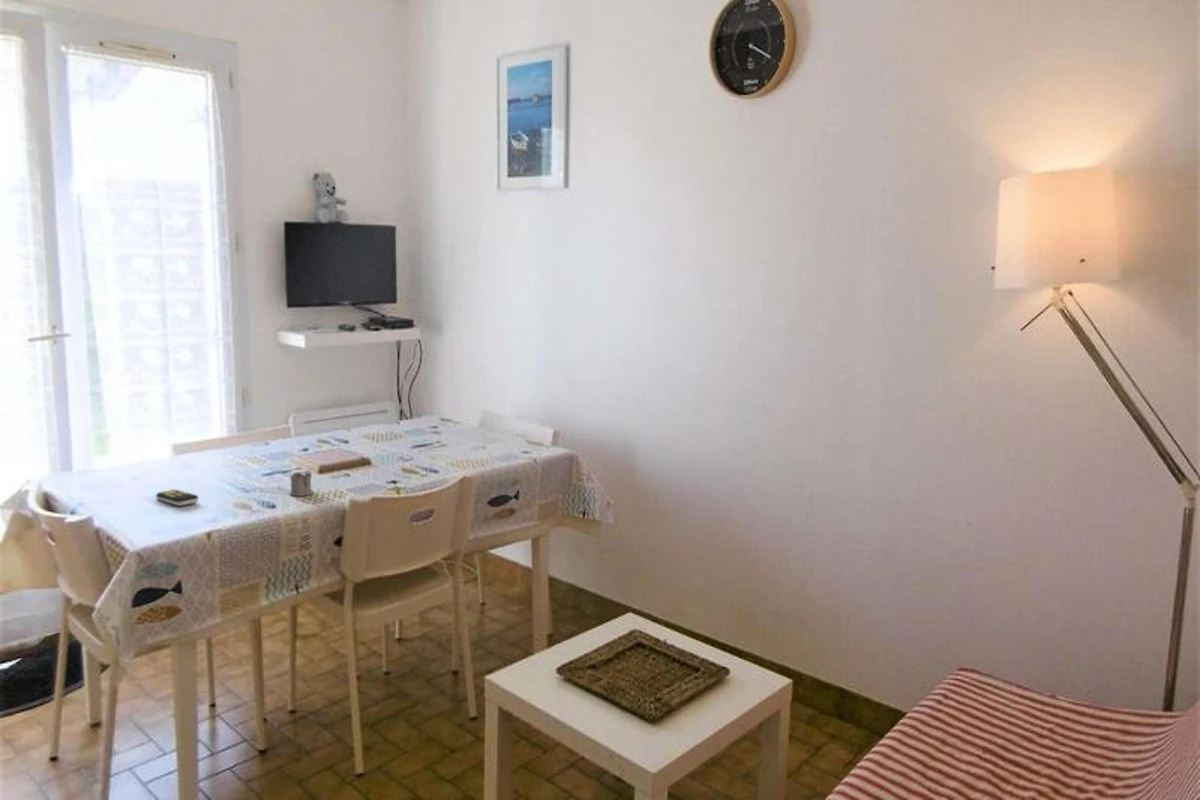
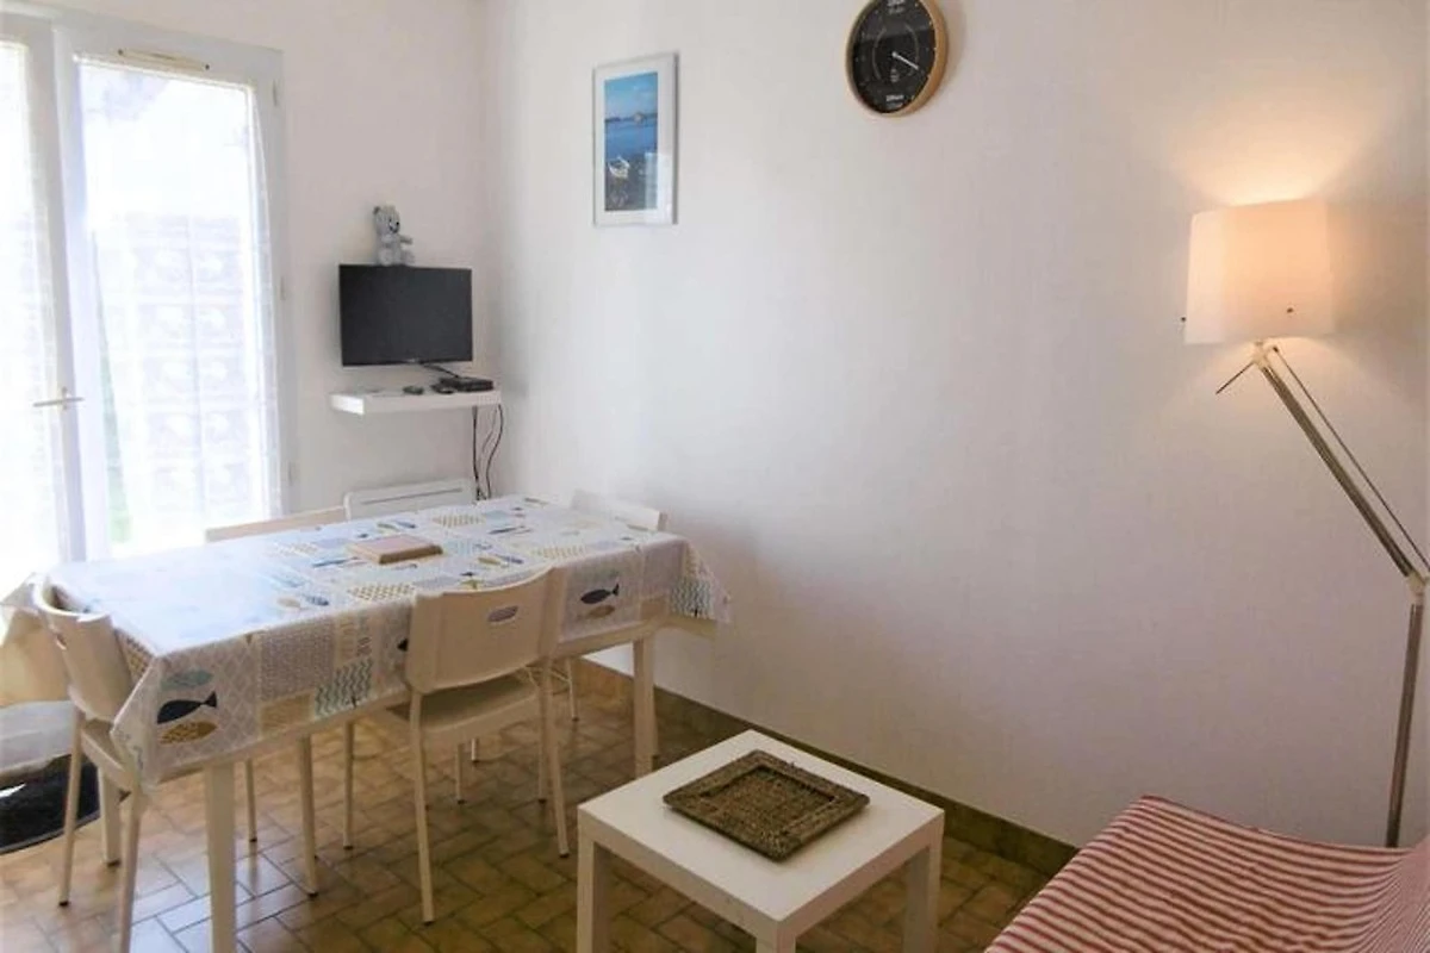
- tea glass holder (301, 478)
- remote control (177, 497)
